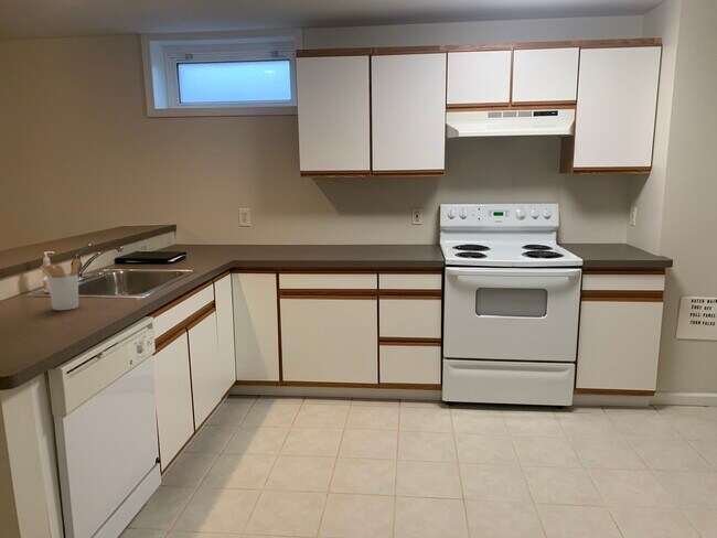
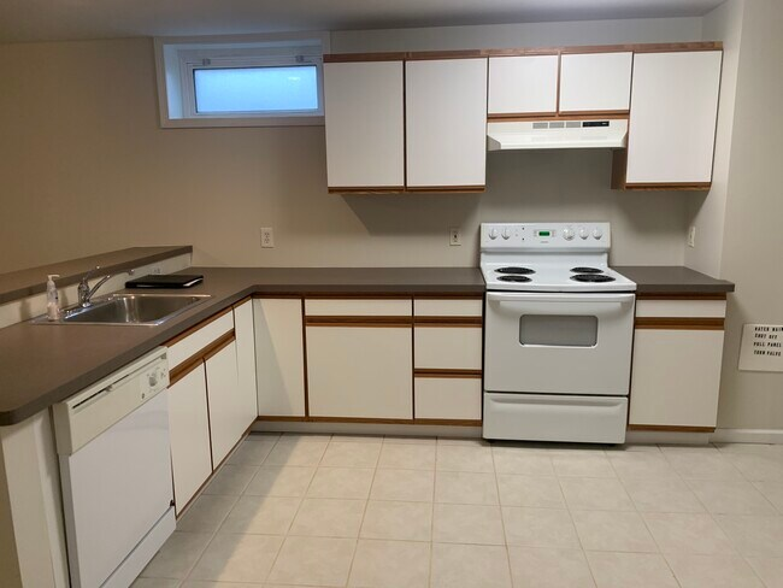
- utensil holder (61, 284)
